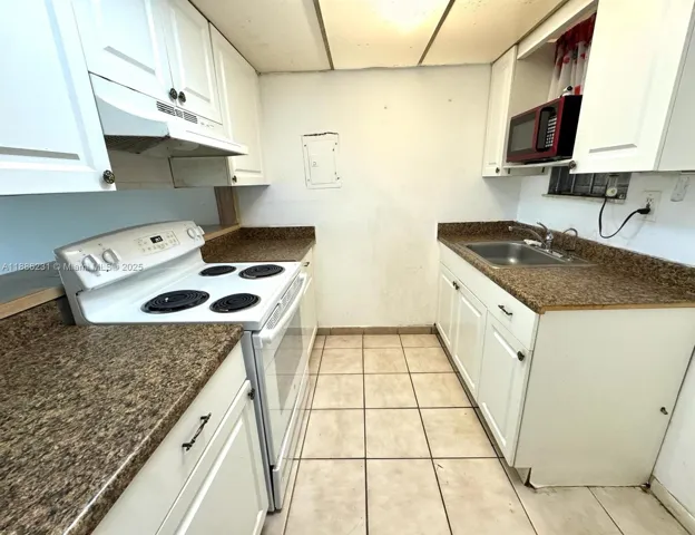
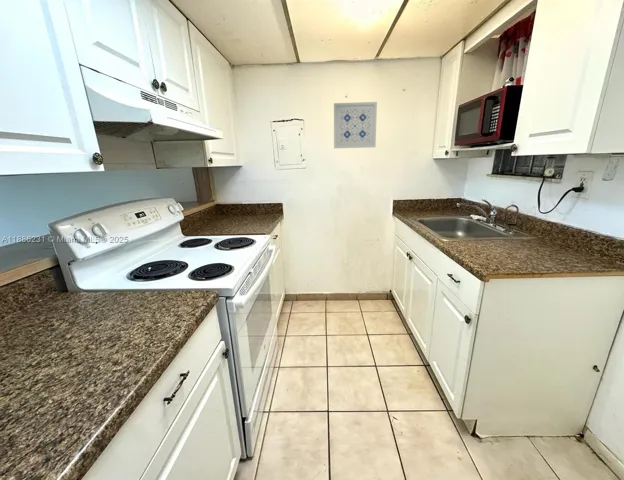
+ wall art (354, 125)
